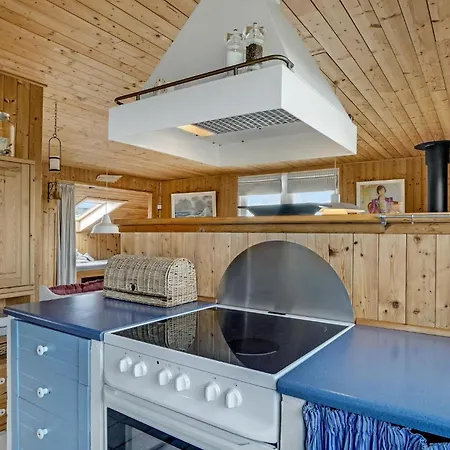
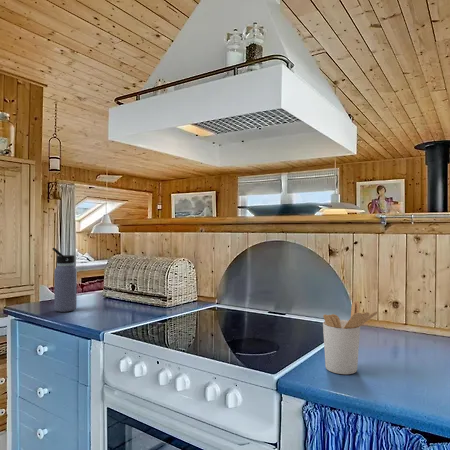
+ water bottle (64, 278)
+ utensil holder (348, 337)
